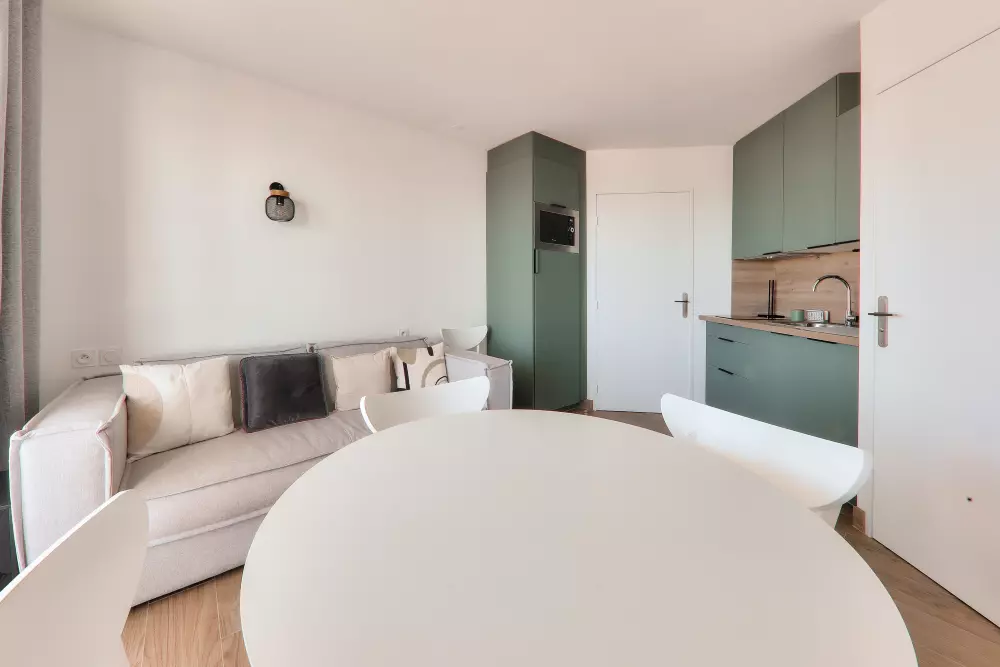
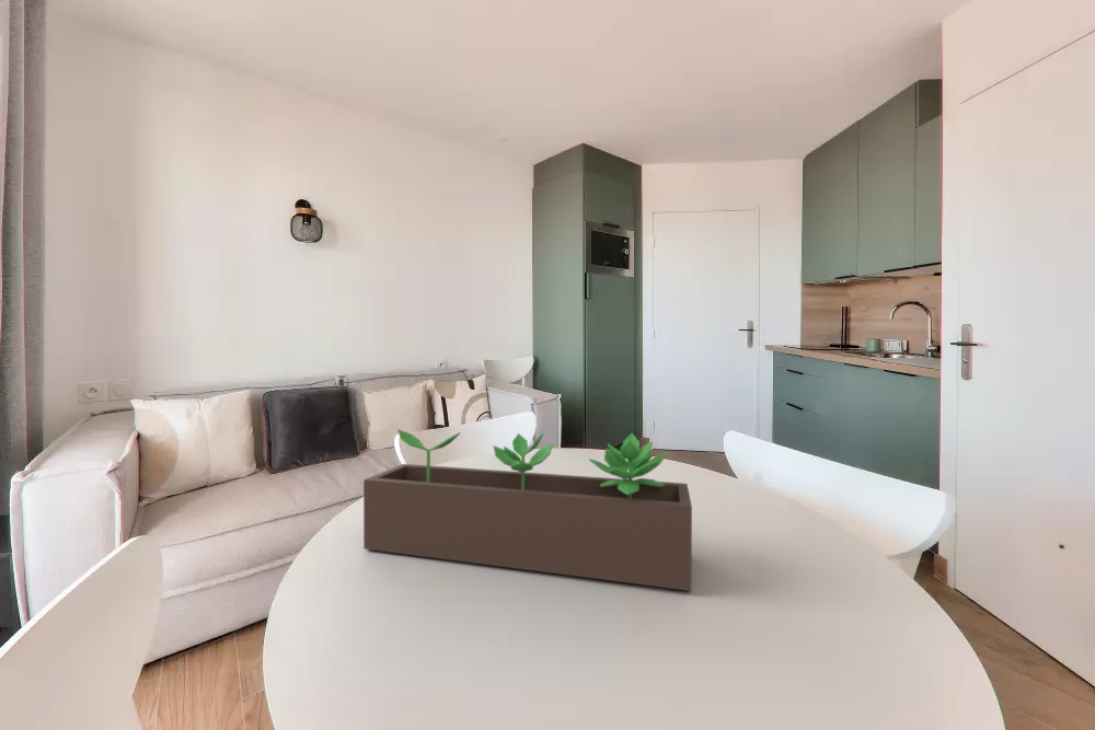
+ succulent planter (522, 491)
